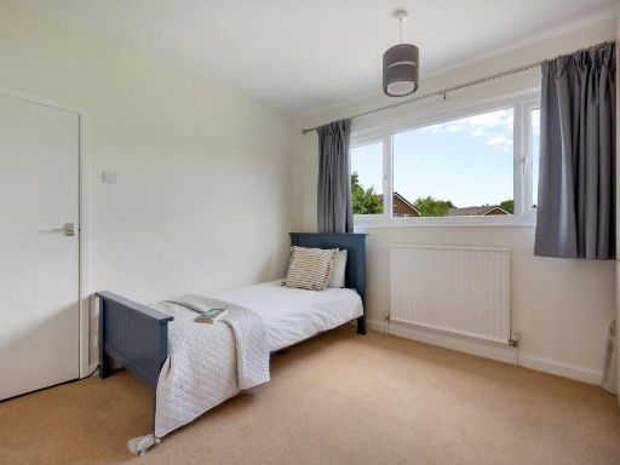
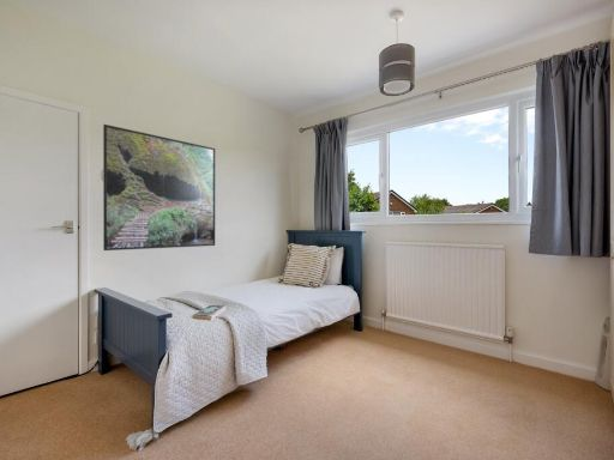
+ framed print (165, 193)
